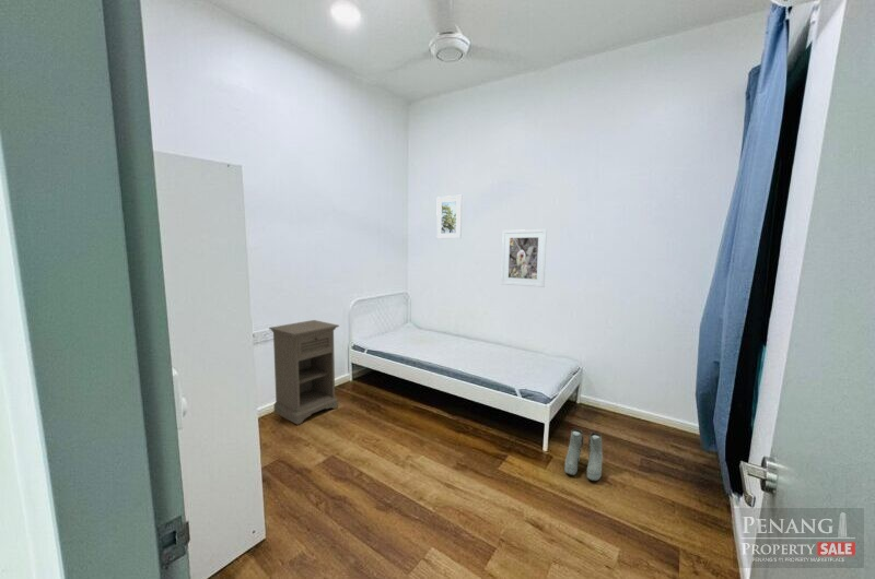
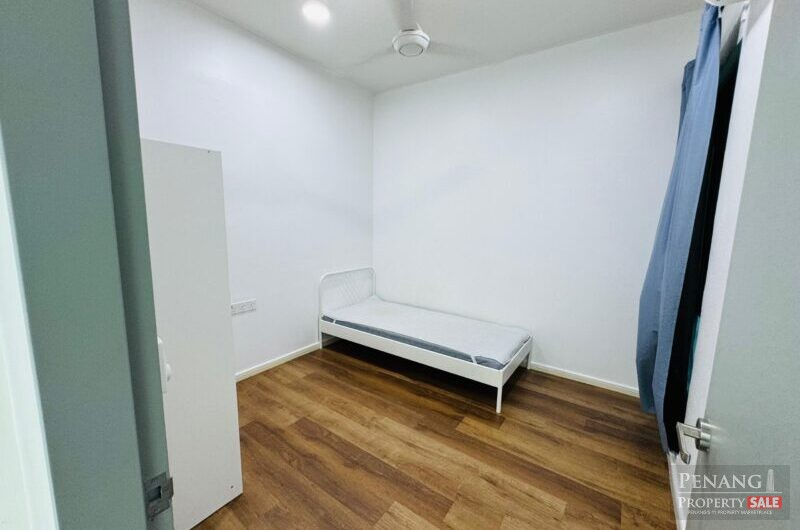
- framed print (523, 258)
- nightstand (305, 368)
- boots (580, 452)
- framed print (448, 217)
